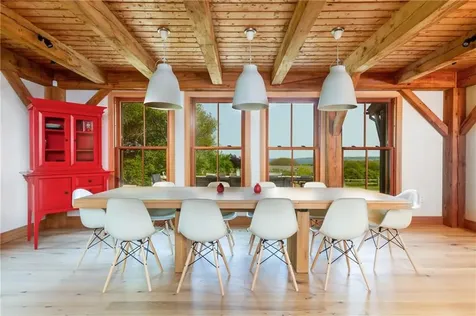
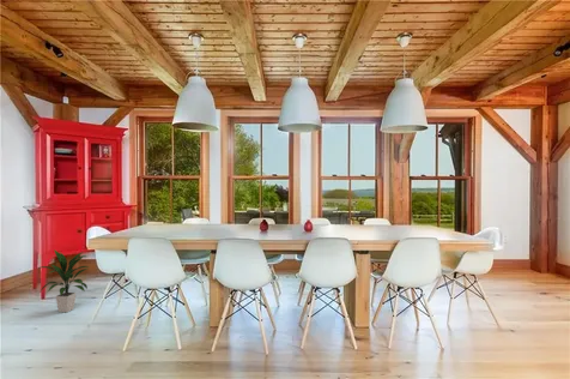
+ indoor plant (68, 278)
